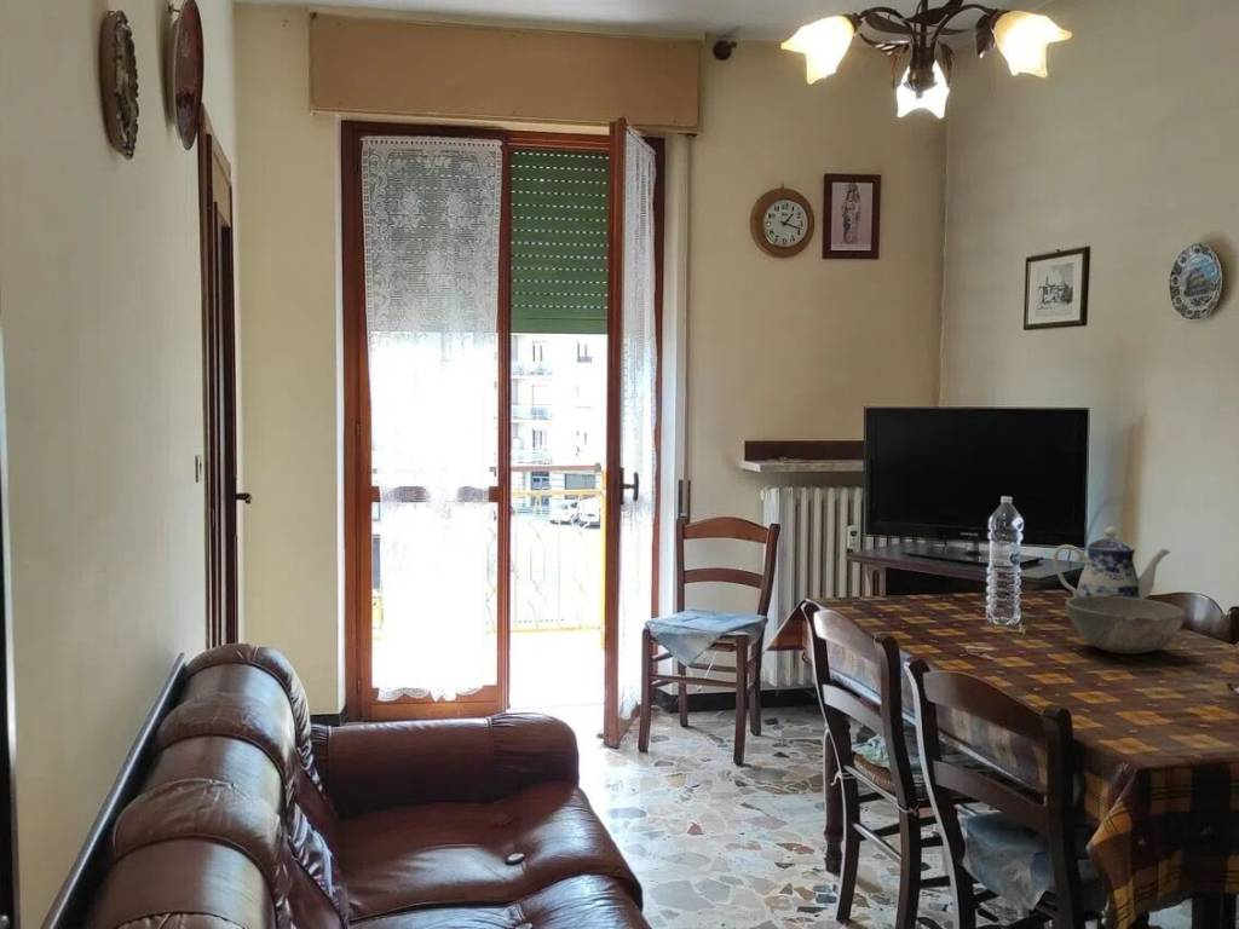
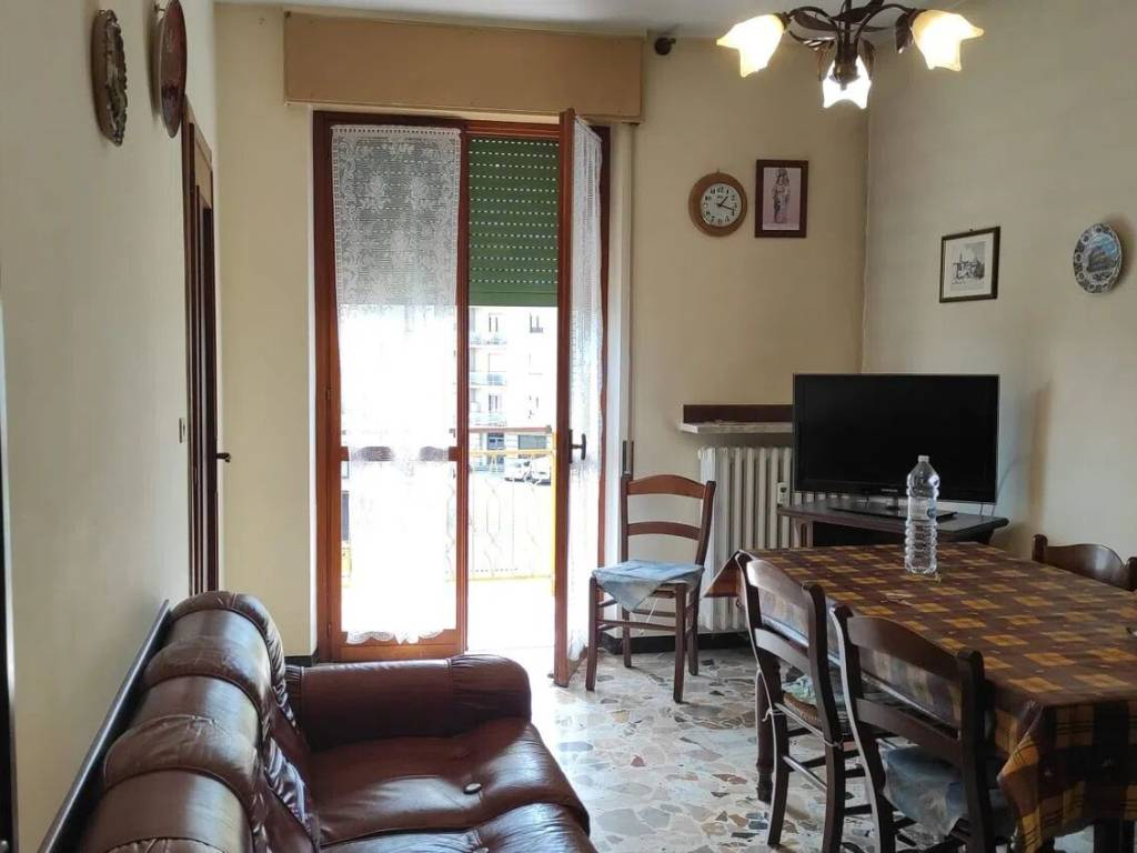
- teapot (1110, 573)
- bowl (1123, 628)
